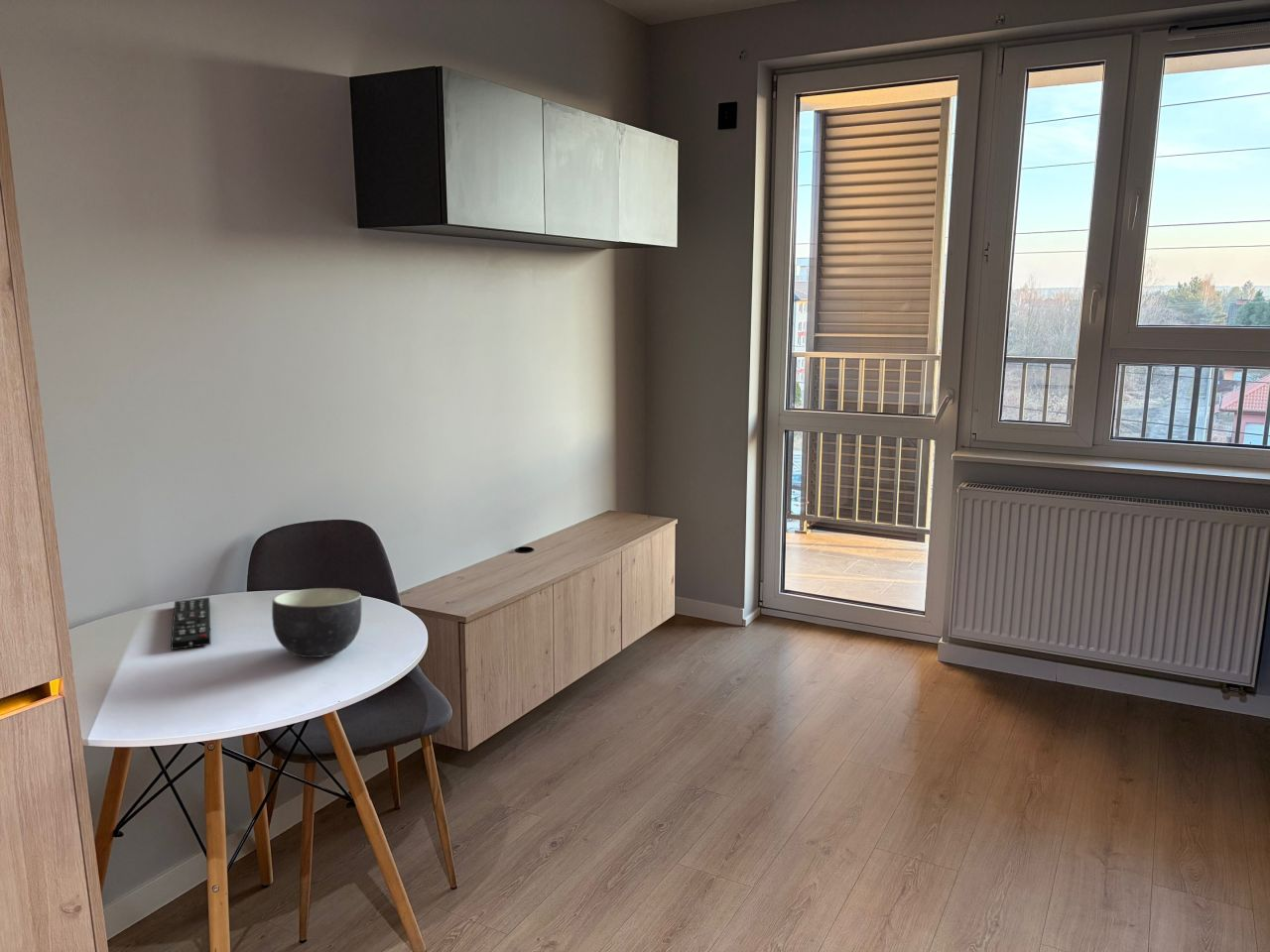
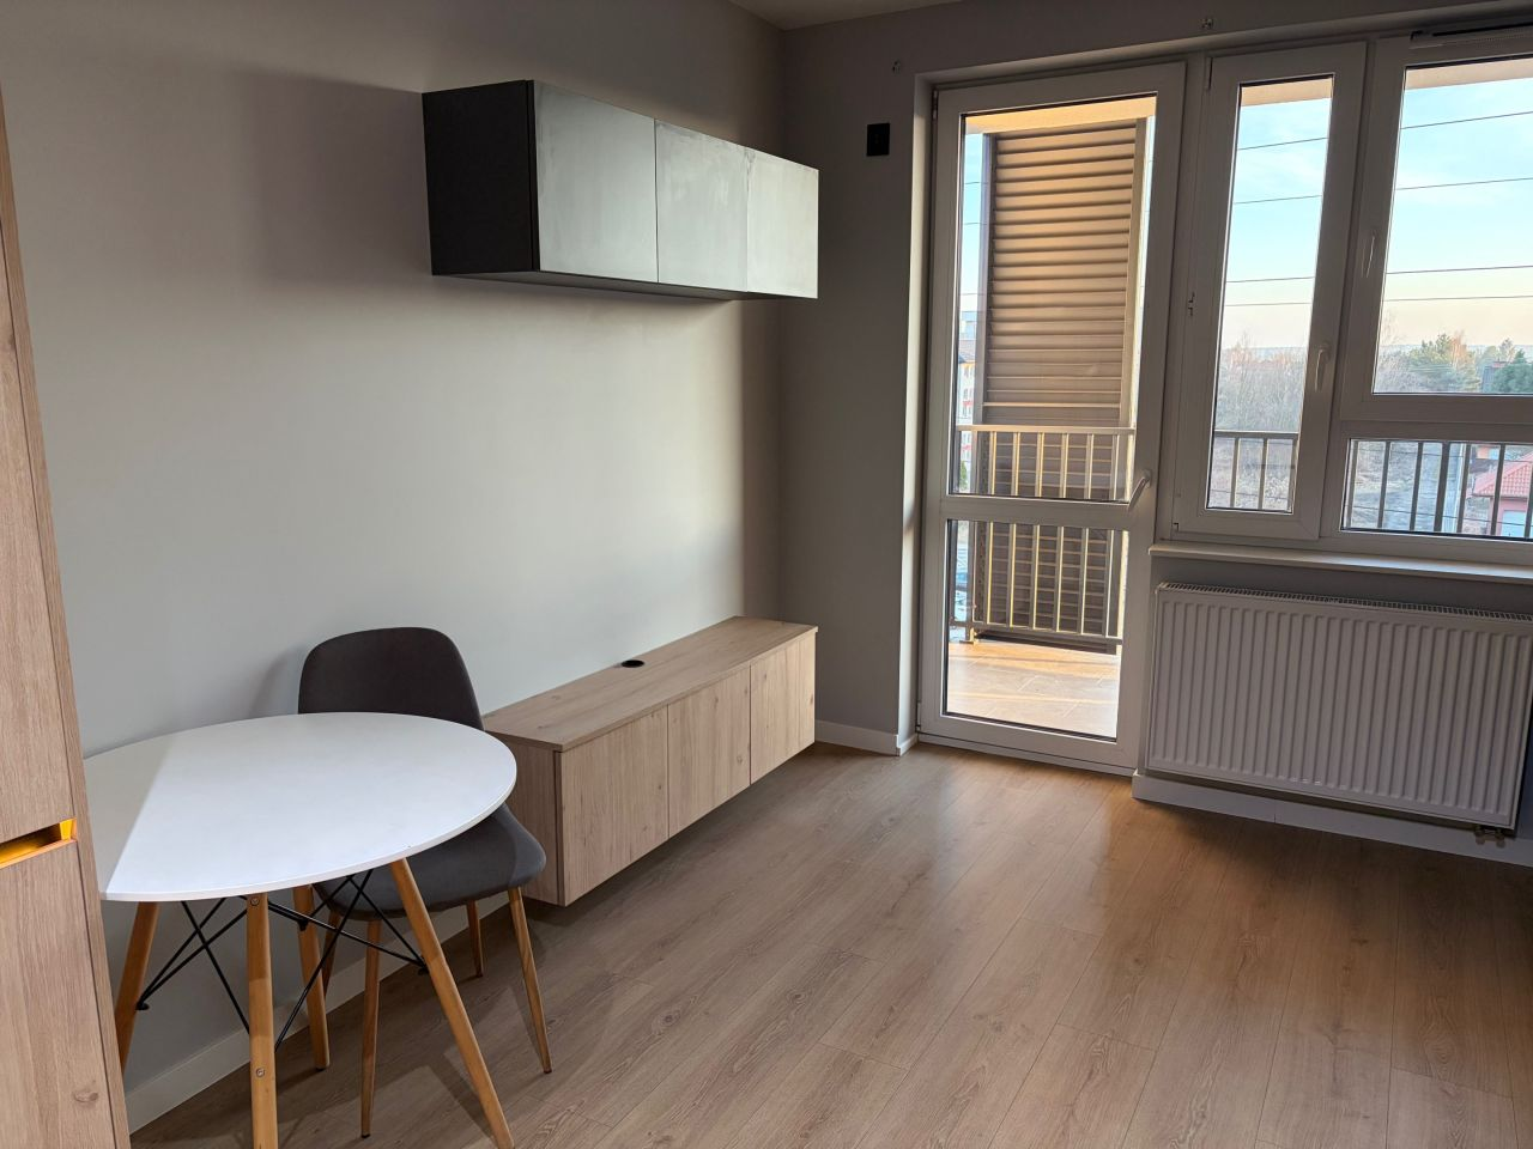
- remote control (191, 621)
- bowl (318, 623)
